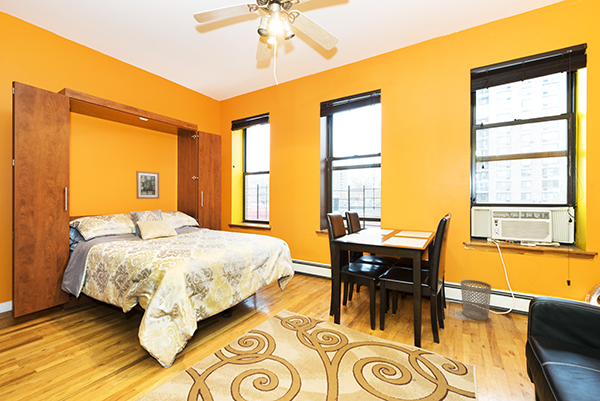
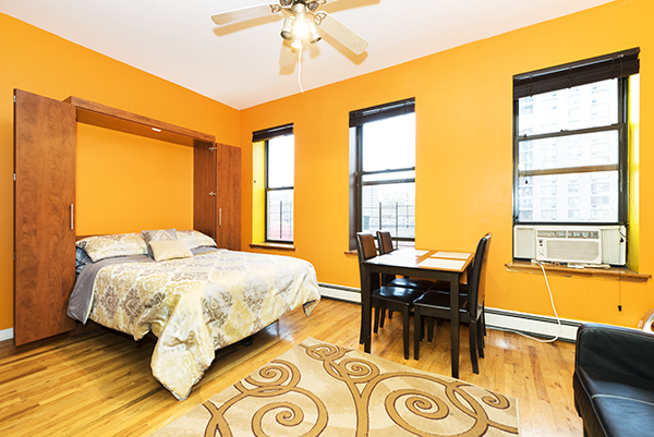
- wastebasket (475, 299)
- wall art (148, 185)
